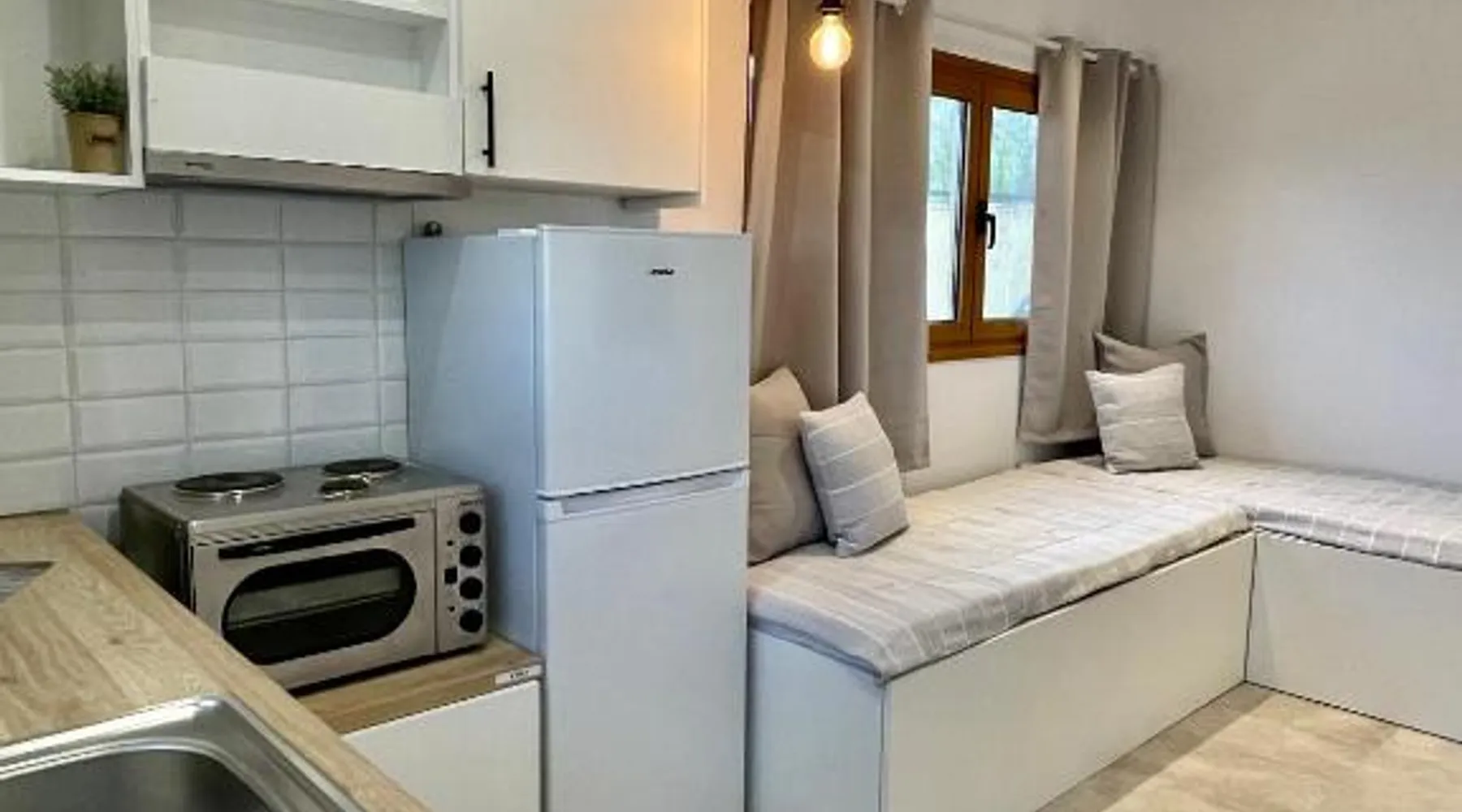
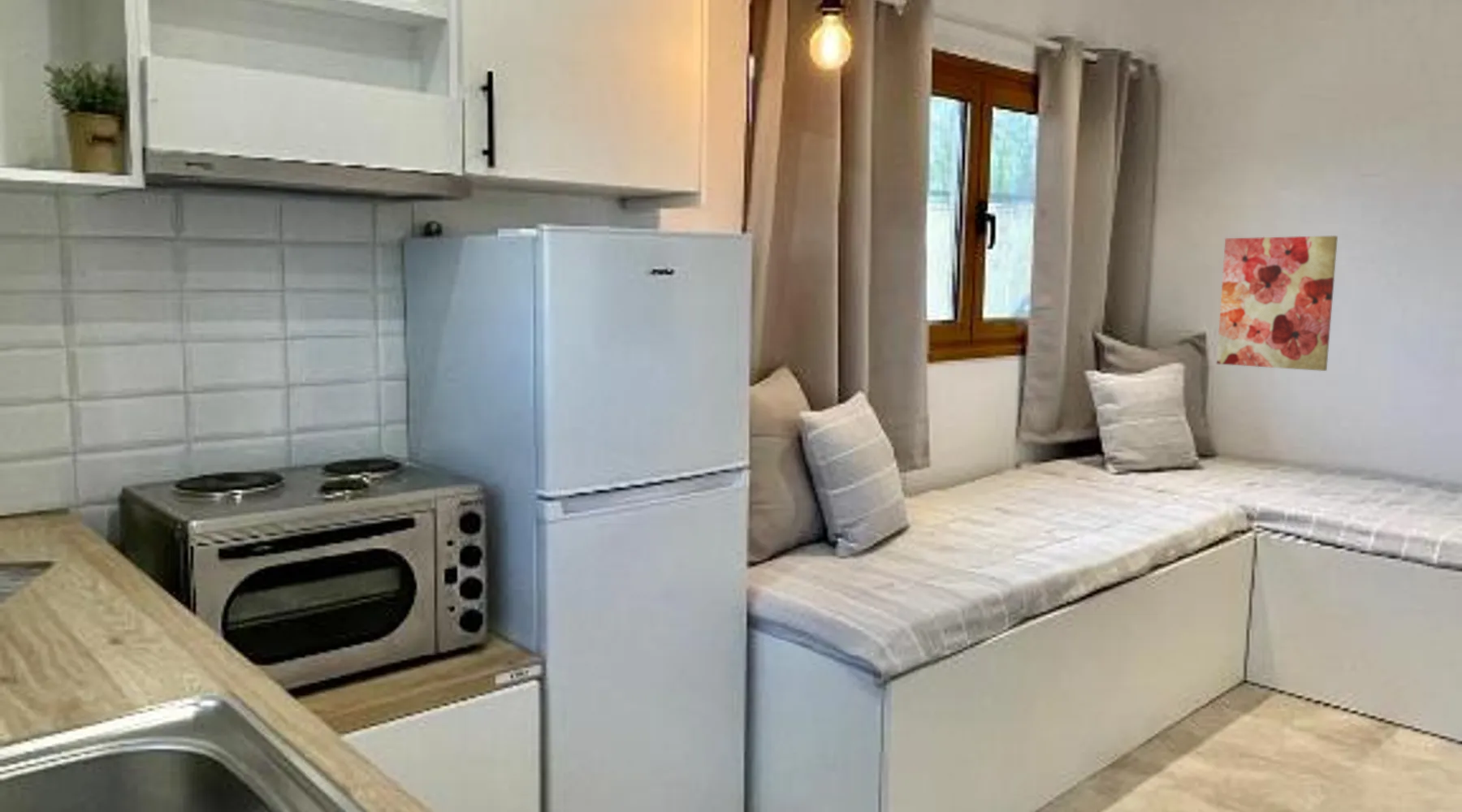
+ wall art (1274, 302)
